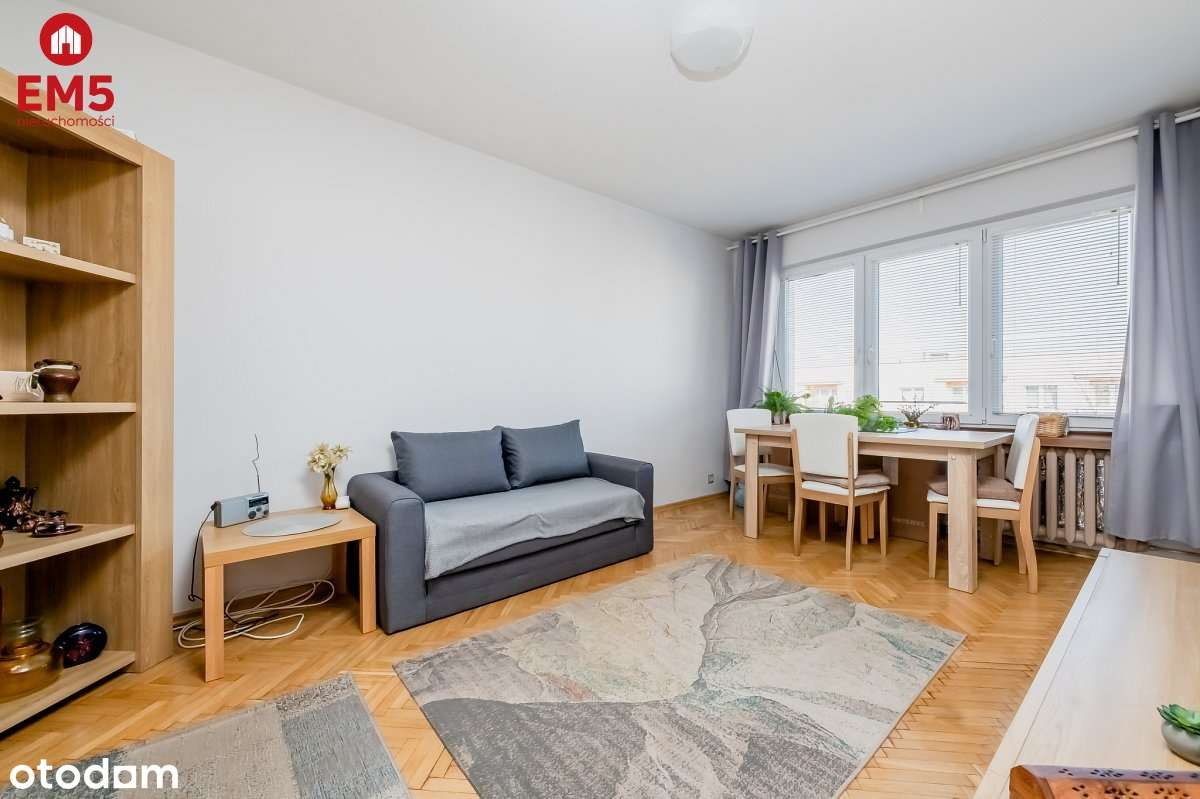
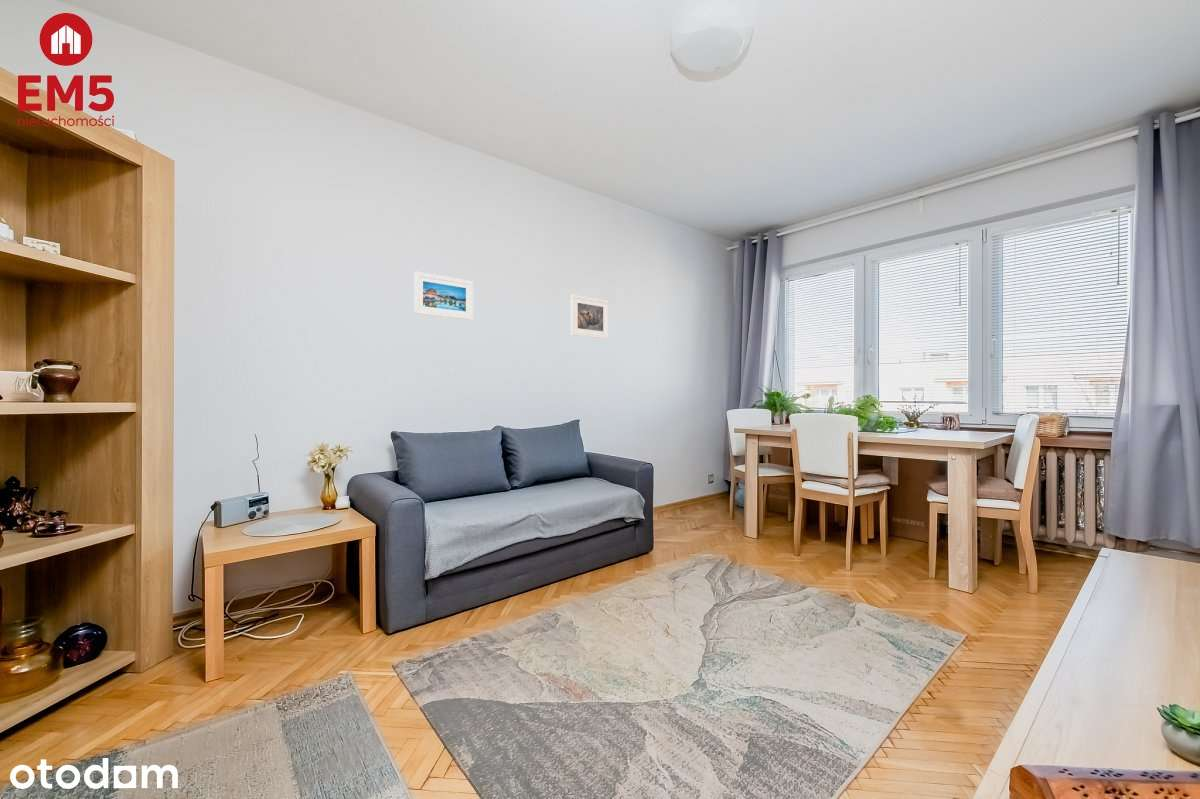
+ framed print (444, 296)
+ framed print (590, 317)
